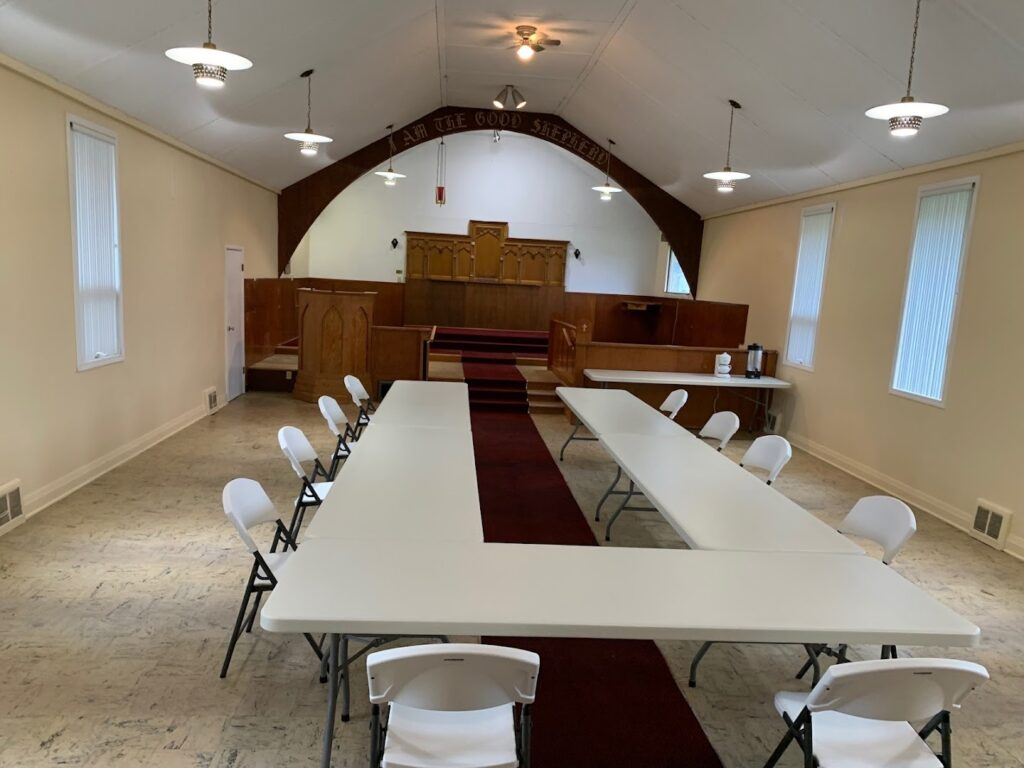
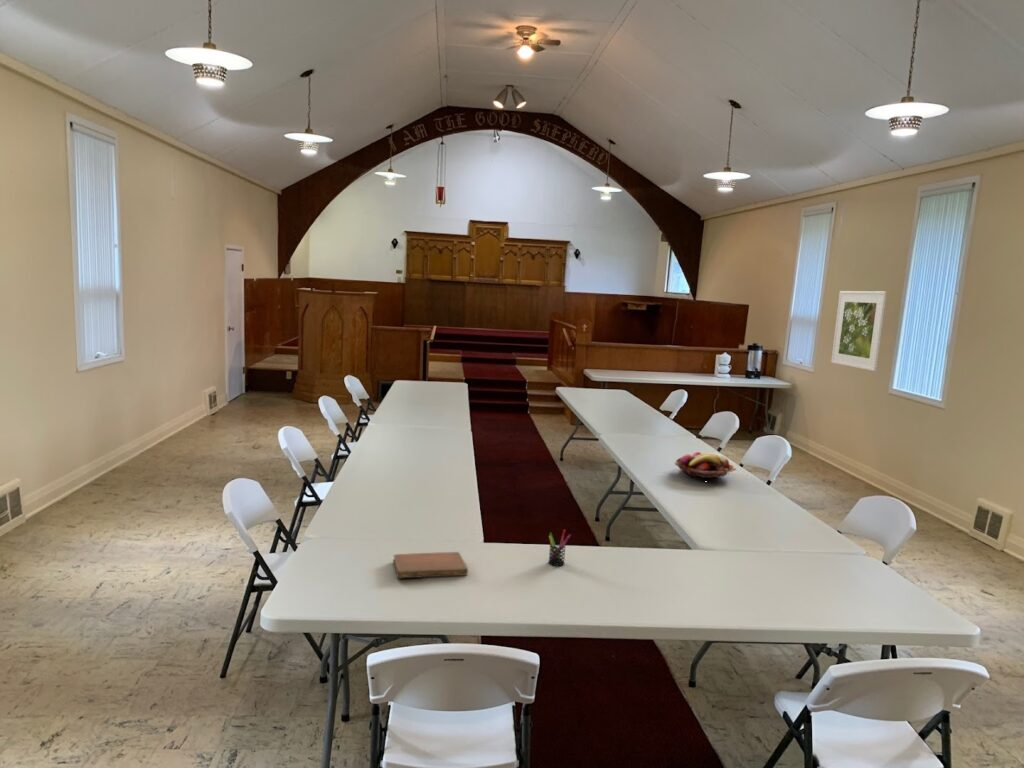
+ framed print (857, 329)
+ fruit basket (704, 464)
+ notebook (429, 564)
+ pen holder (556, 546)
